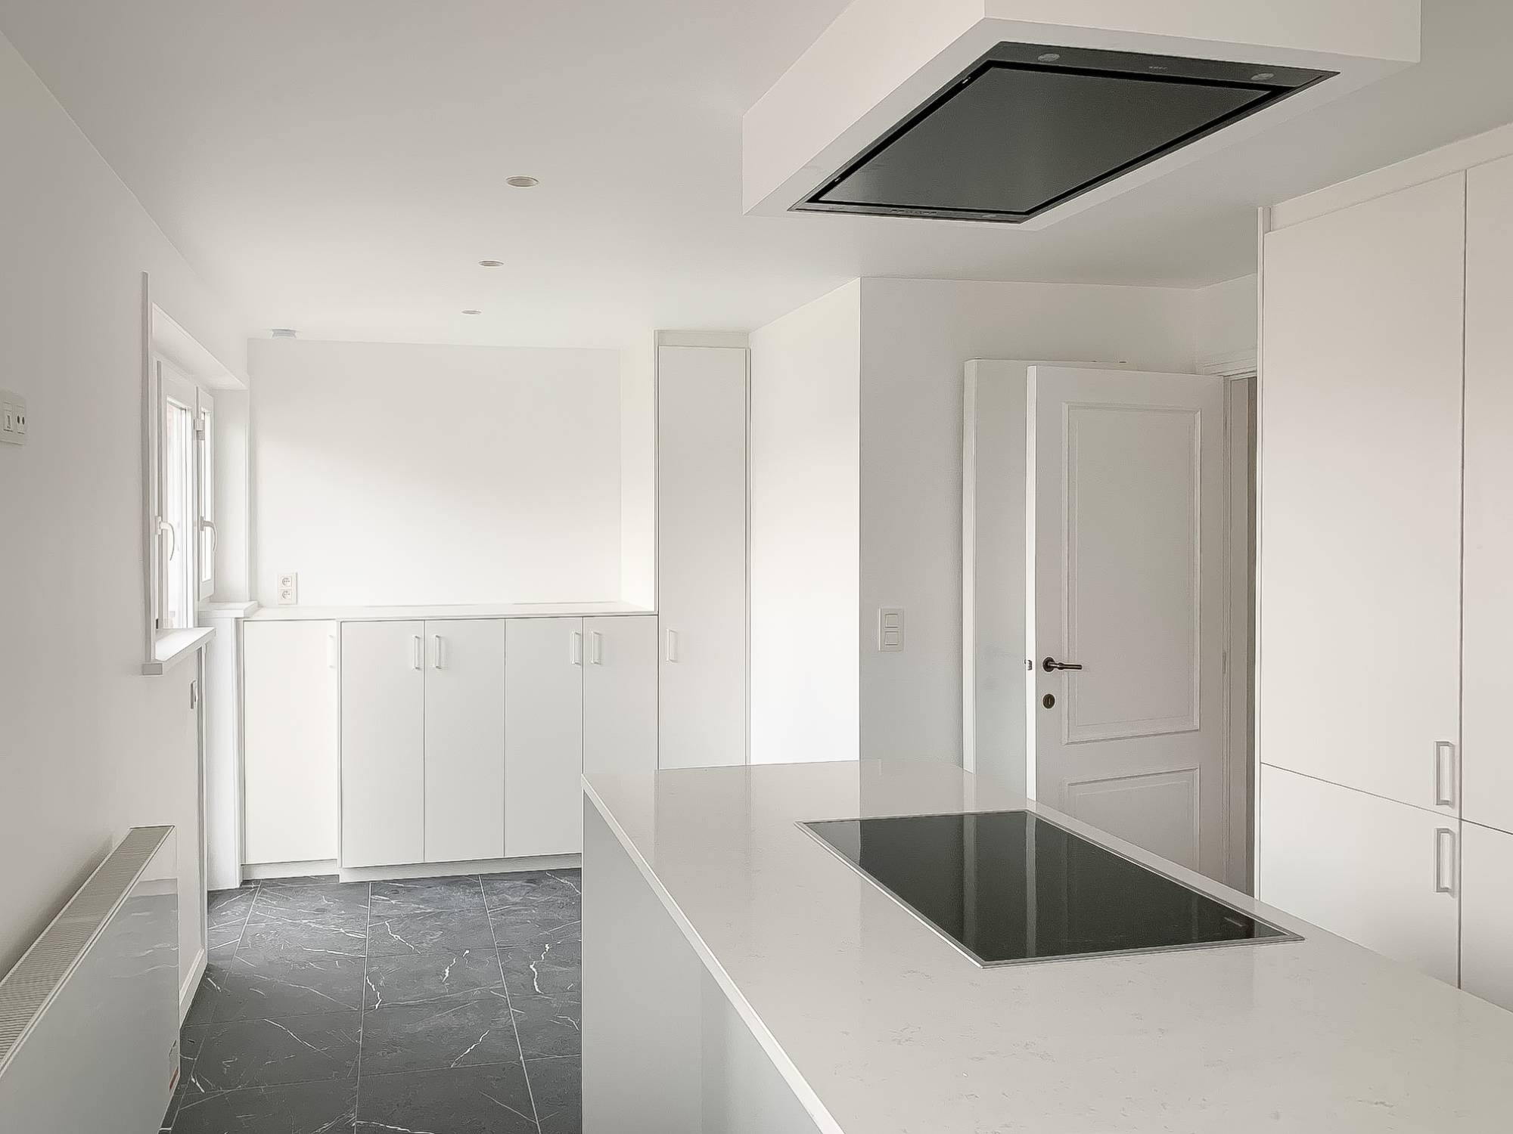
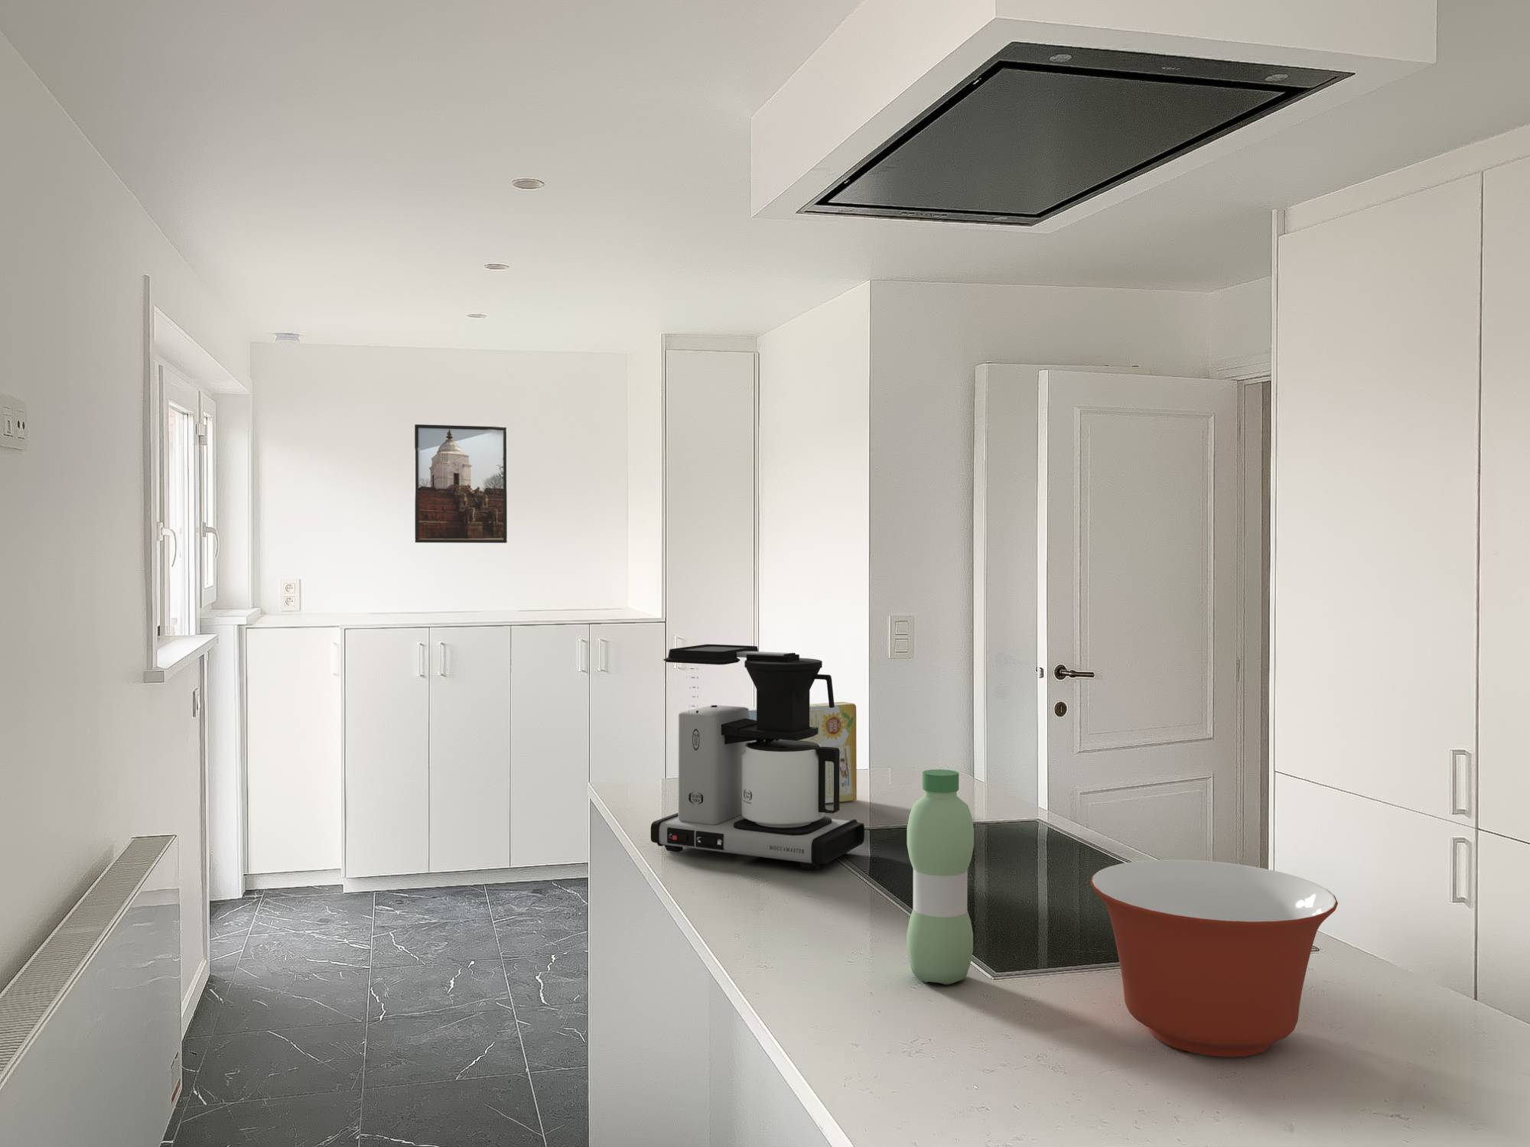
+ cereal box (800, 740)
+ water bottle (940, 875)
+ coffee maker (758, 751)
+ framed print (460, 484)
+ mixing bowl (1210, 960)
